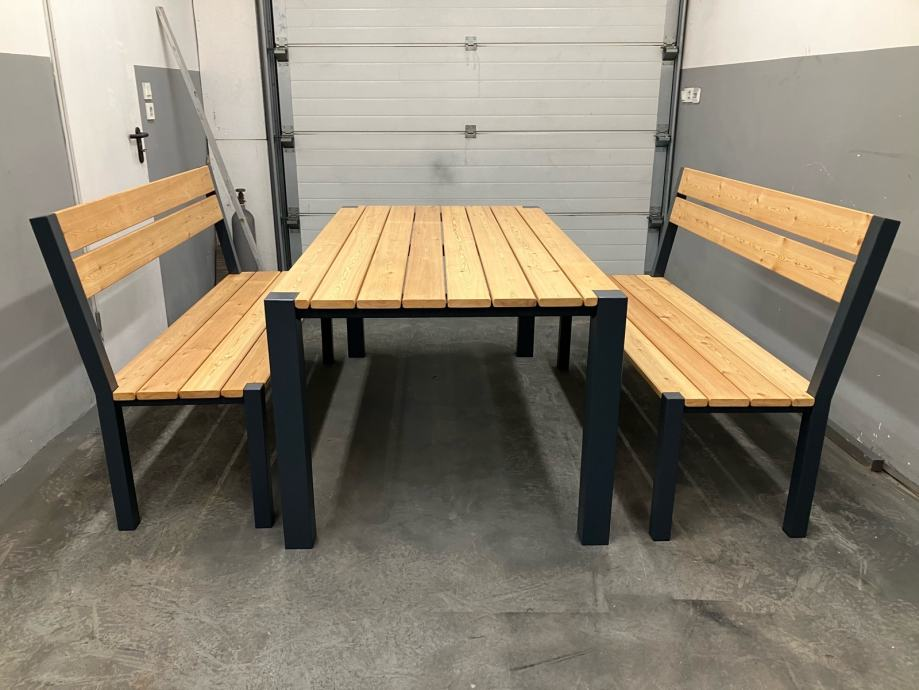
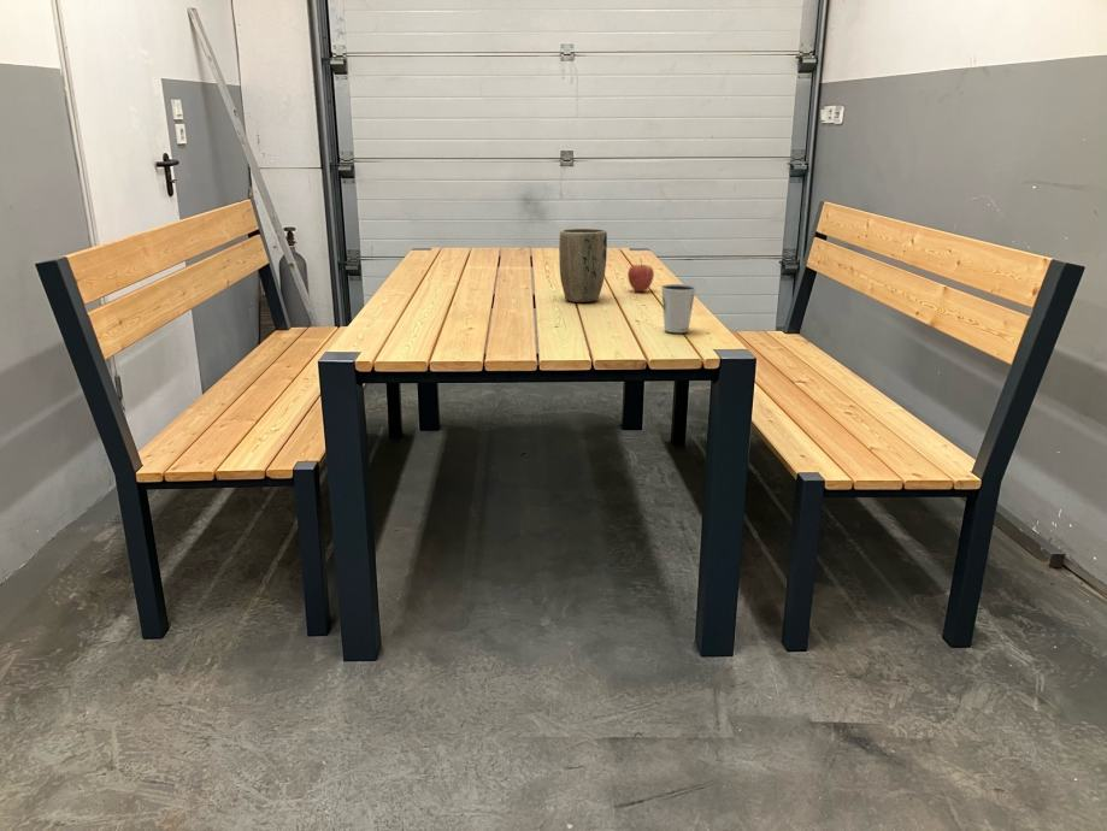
+ dixie cup (677, 308)
+ plant pot (582, 265)
+ fruit (641, 275)
